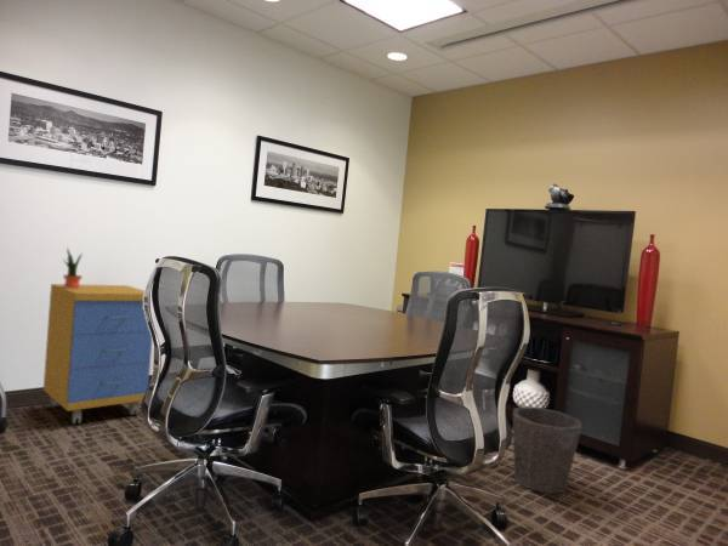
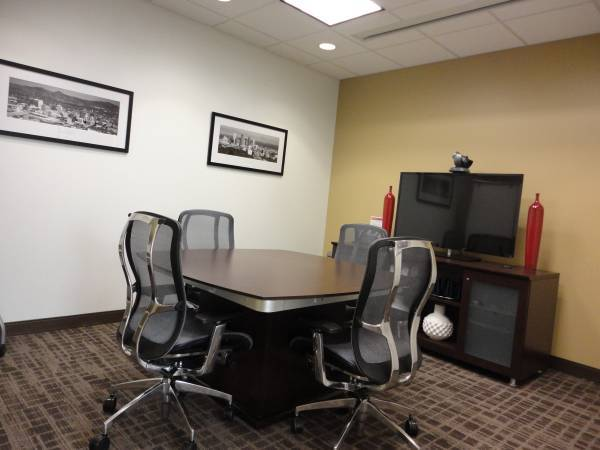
- waste bin (542, 449)
- potted plant (70, 267)
- storage cabinet (99, 349)
